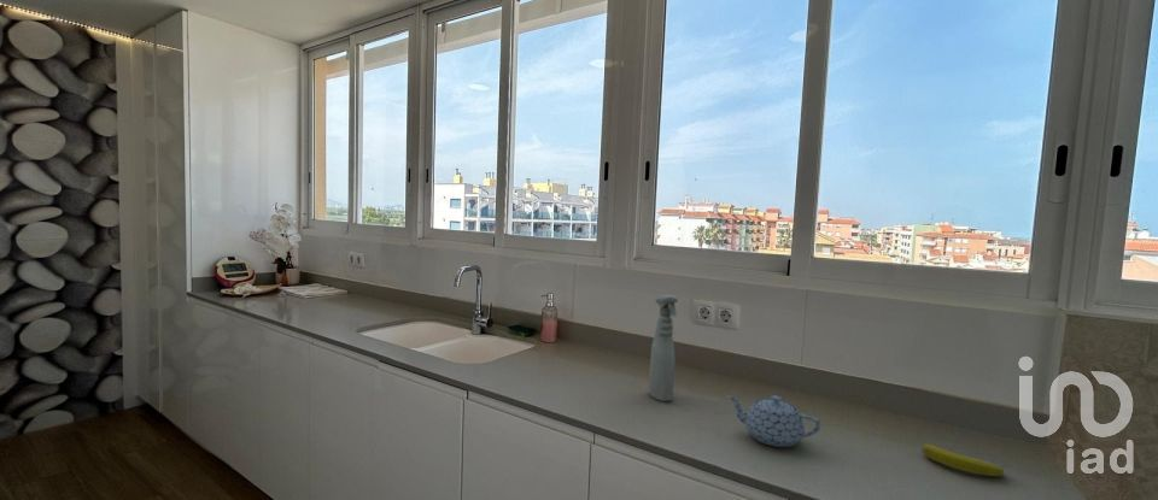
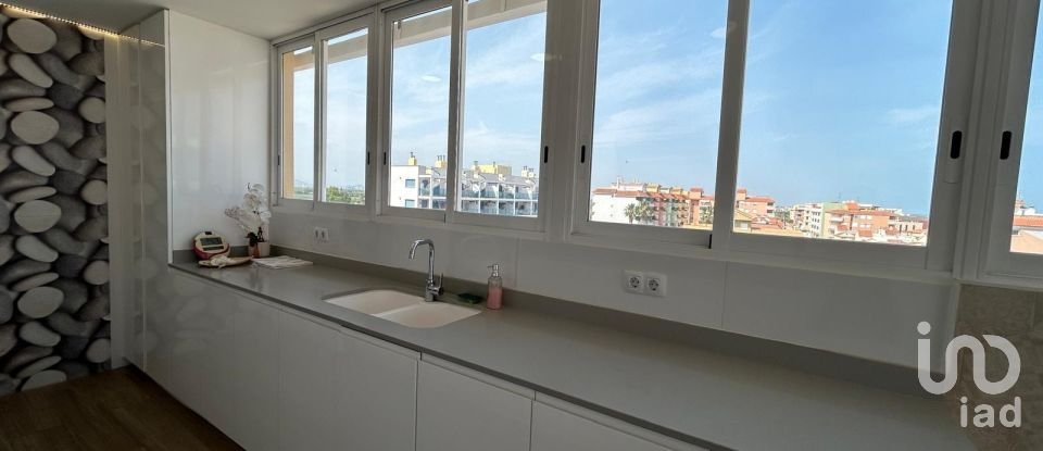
- spray bottle (662, 345)
- banana (963, 460)
- teapot (771, 417)
